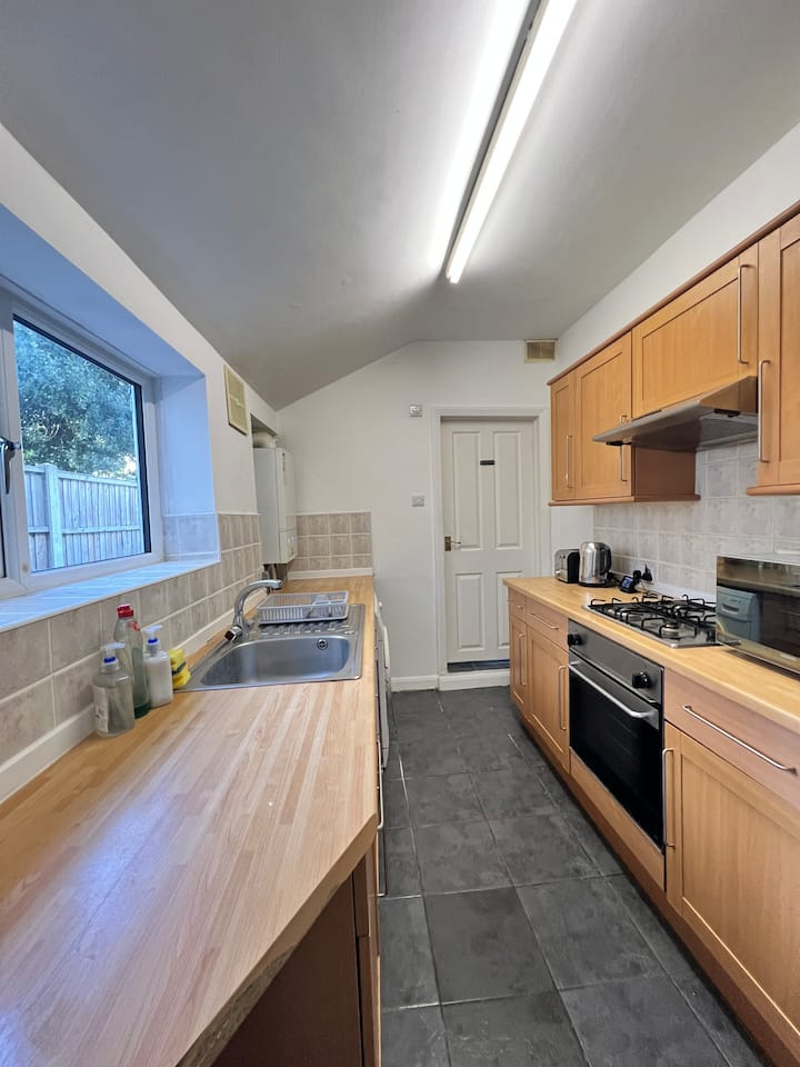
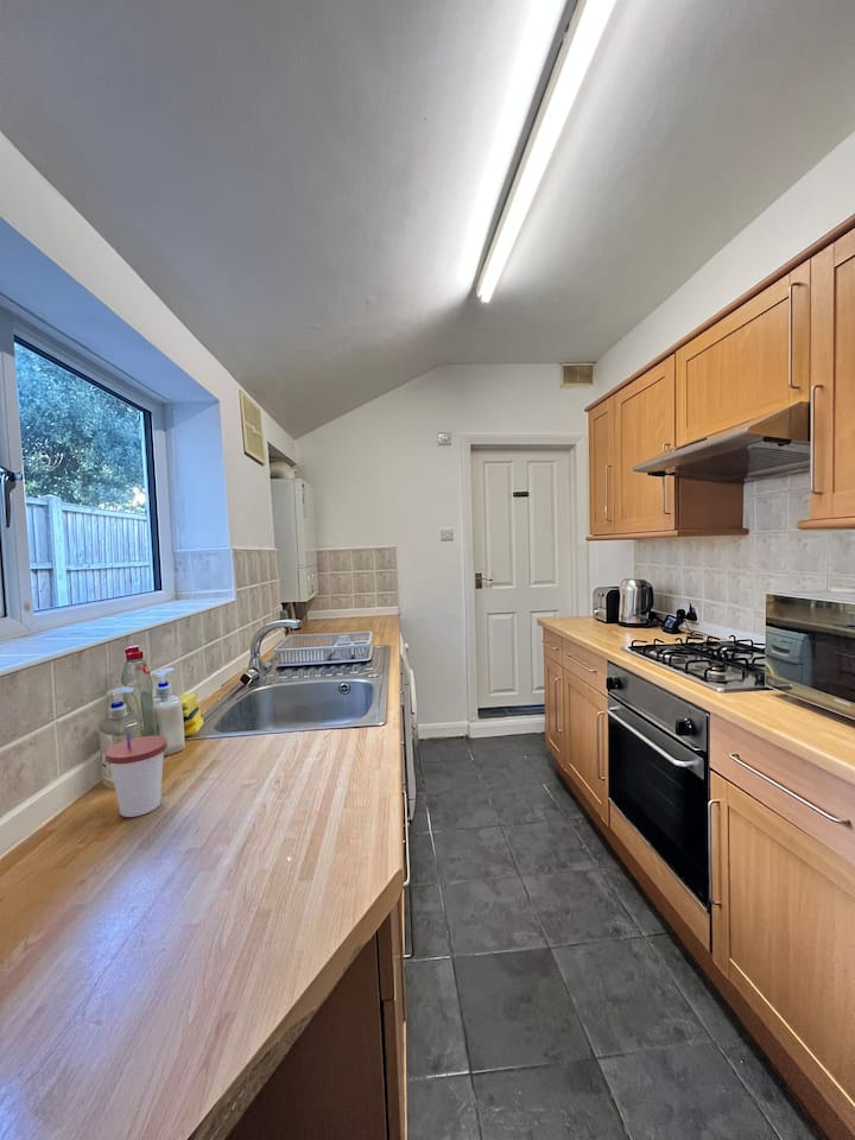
+ cup (138, 768)
